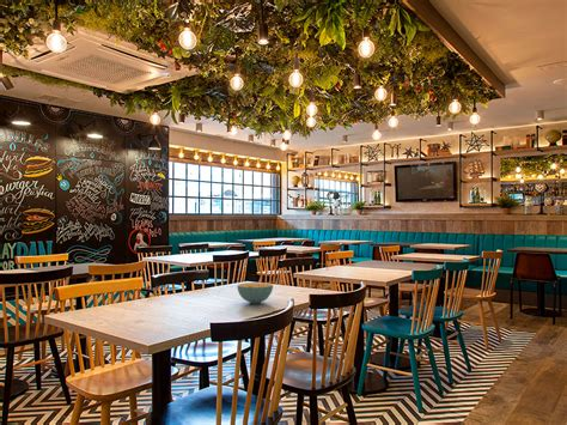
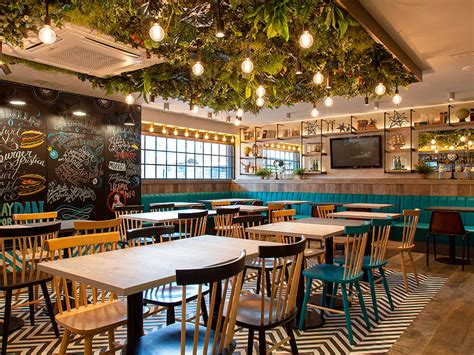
- cereal bowl (255, 293)
